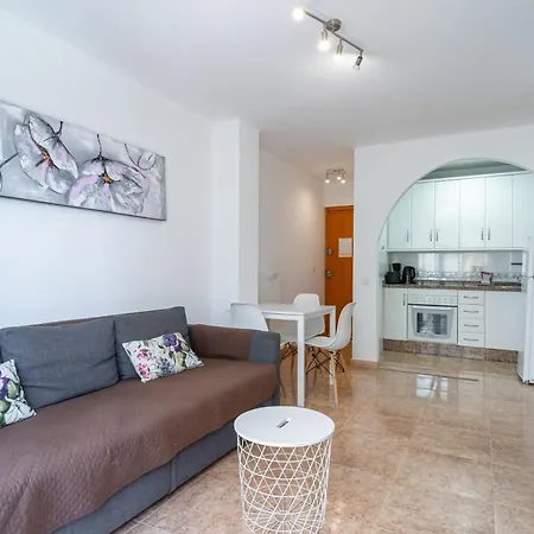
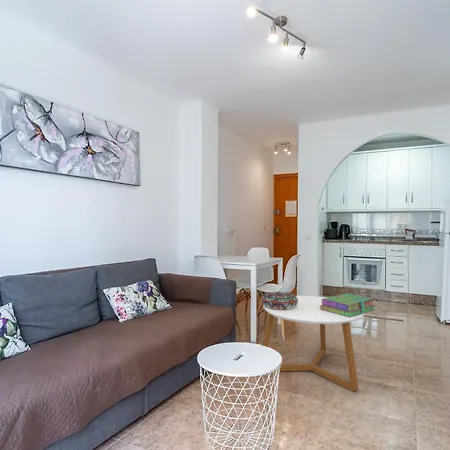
+ stack of books (347, 304)
+ coffee table (320, 339)
+ decorative bowl (279, 300)
